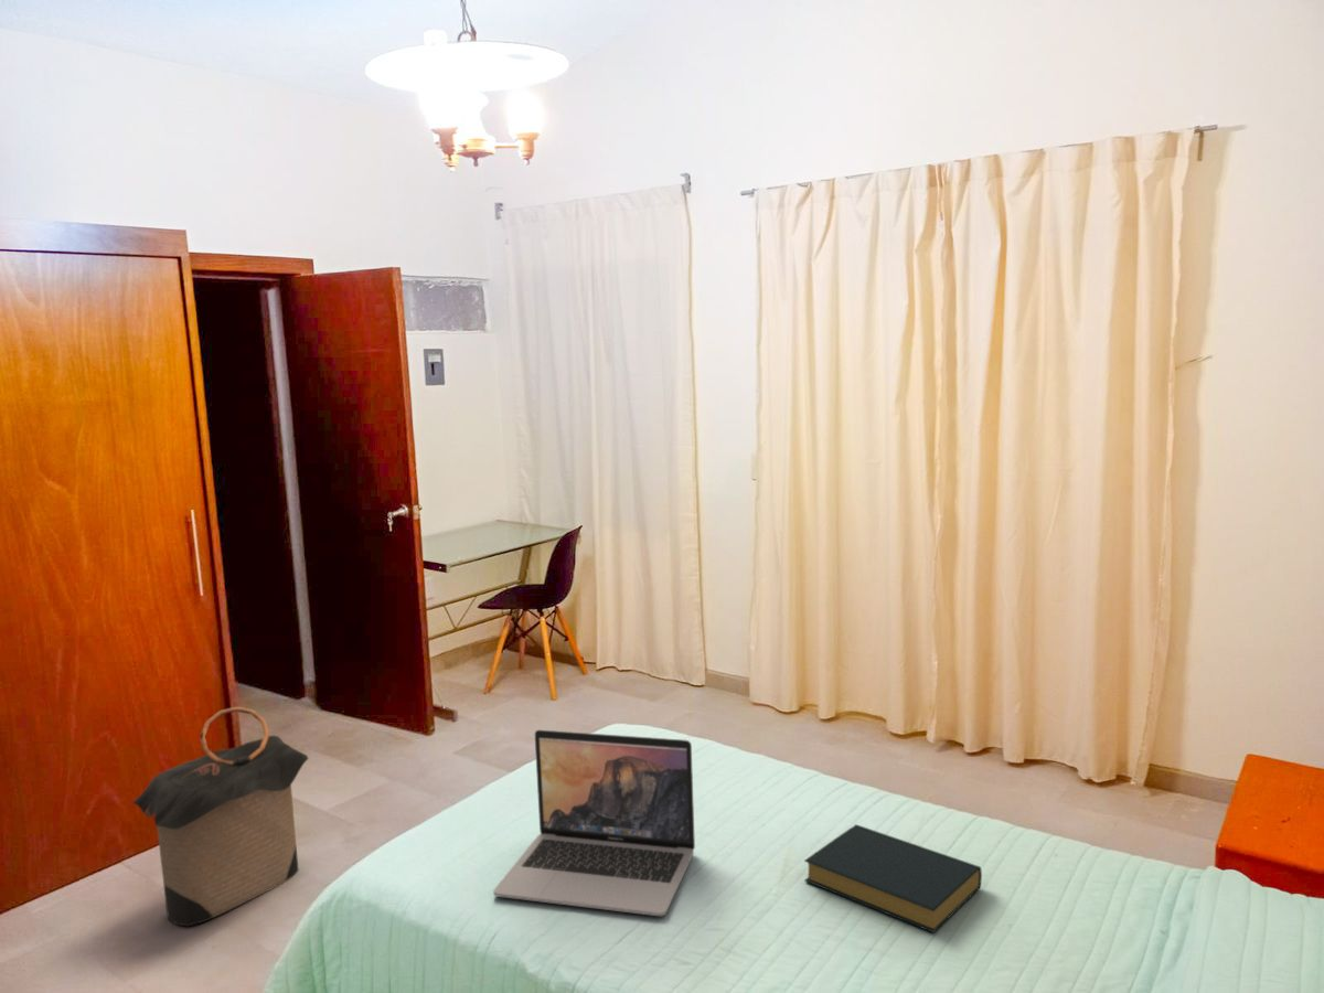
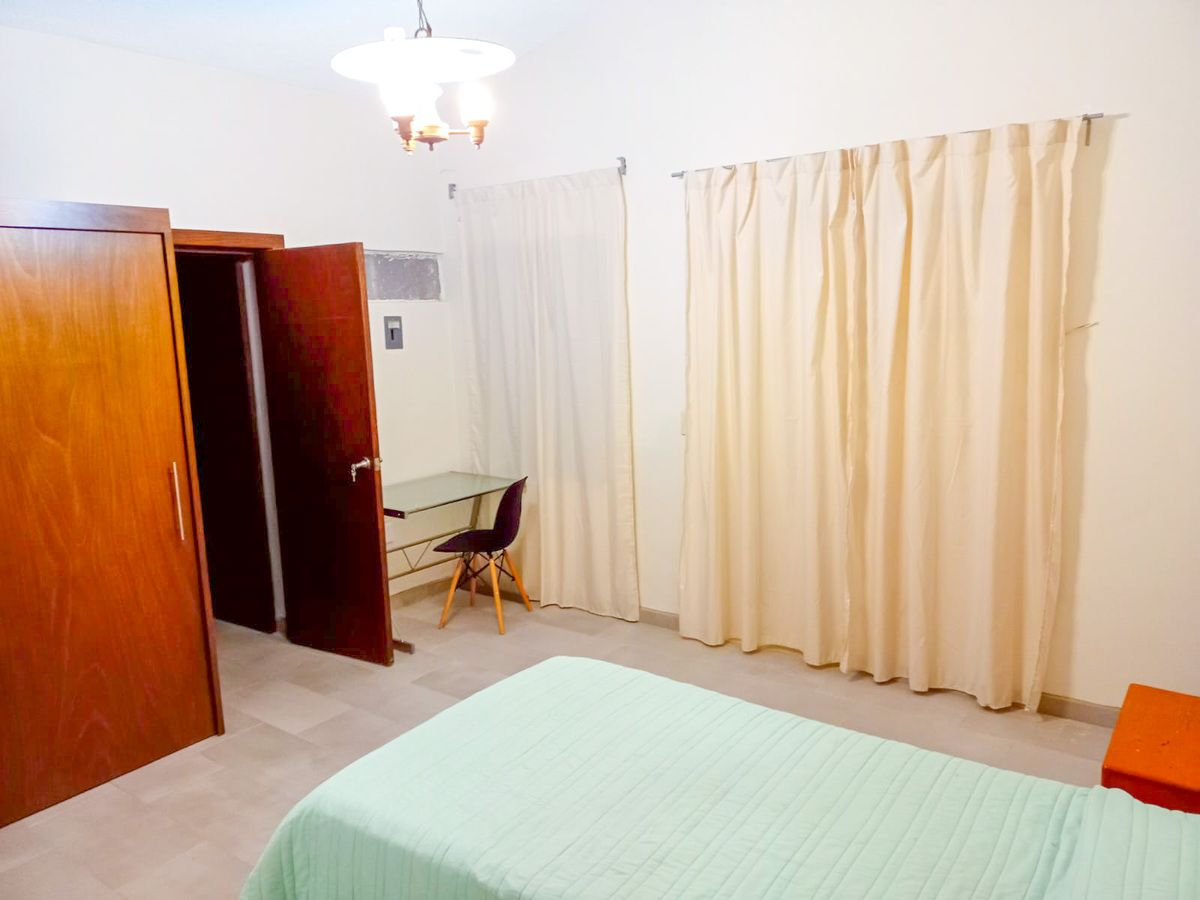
- hardback book (891, 873)
- laptop (595, 816)
- laundry hamper (225, 808)
